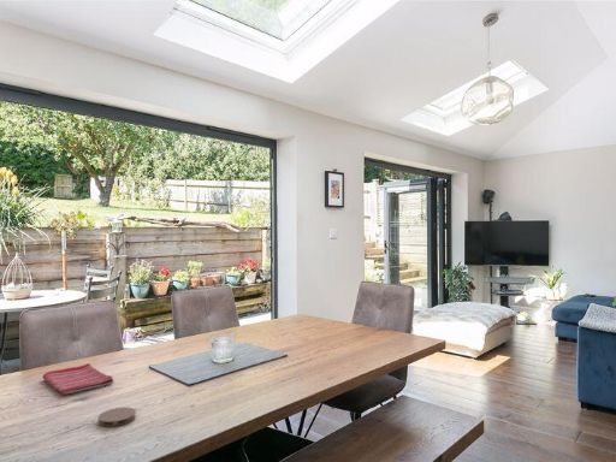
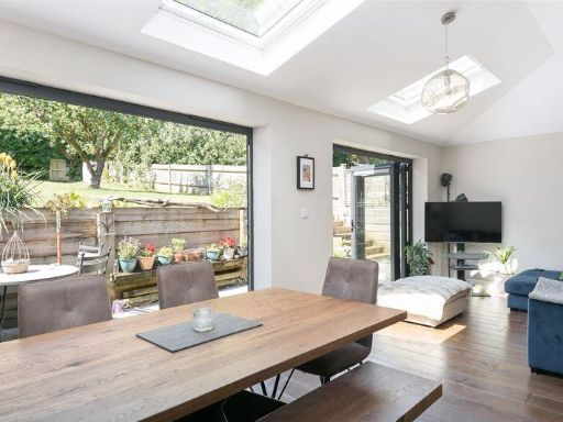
- coaster (117, 416)
- dish towel (77, 378)
